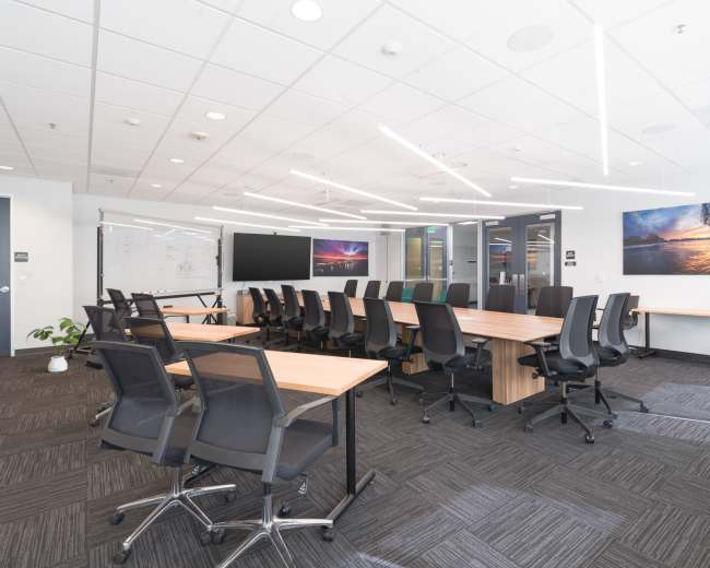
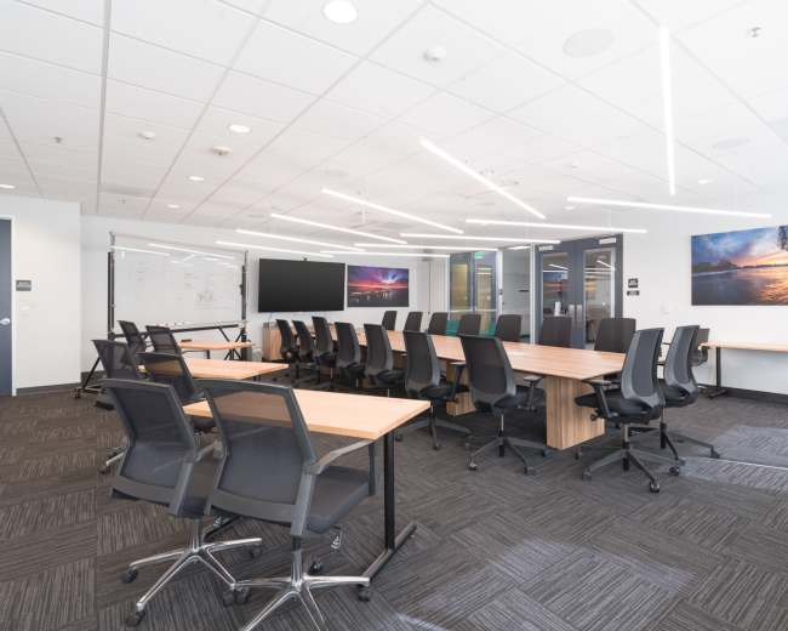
- house plant (64, 343)
